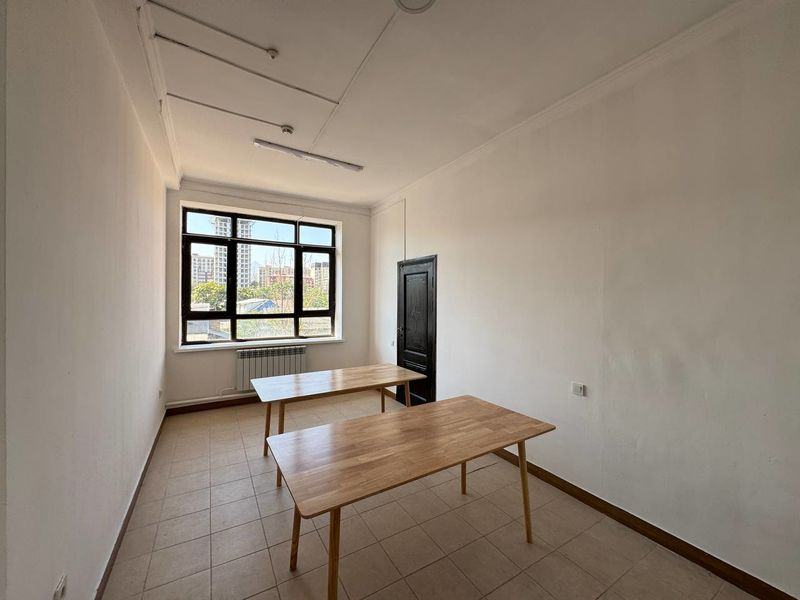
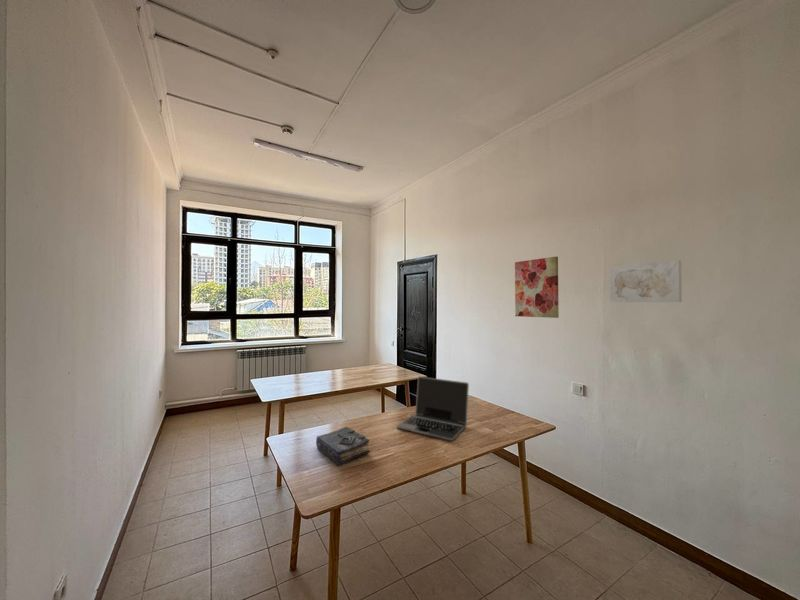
+ laptop (433, 405)
+ wall art (643, 283)
+ wall art (535, 288)
+ book (342, 444)
